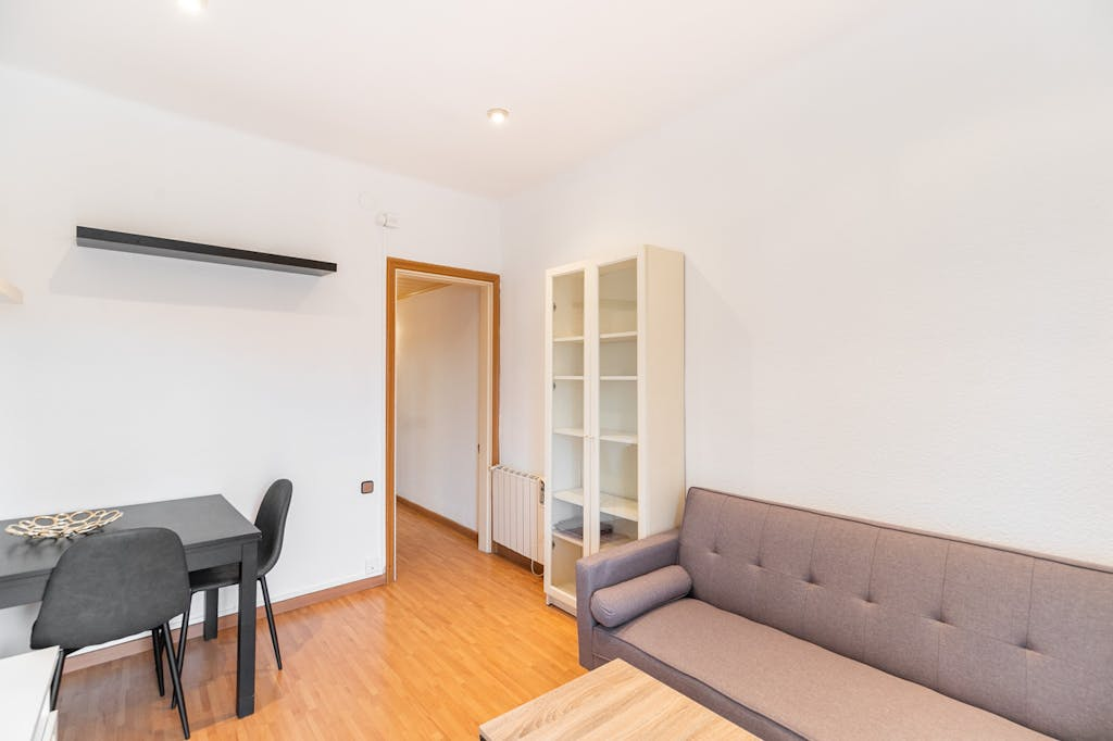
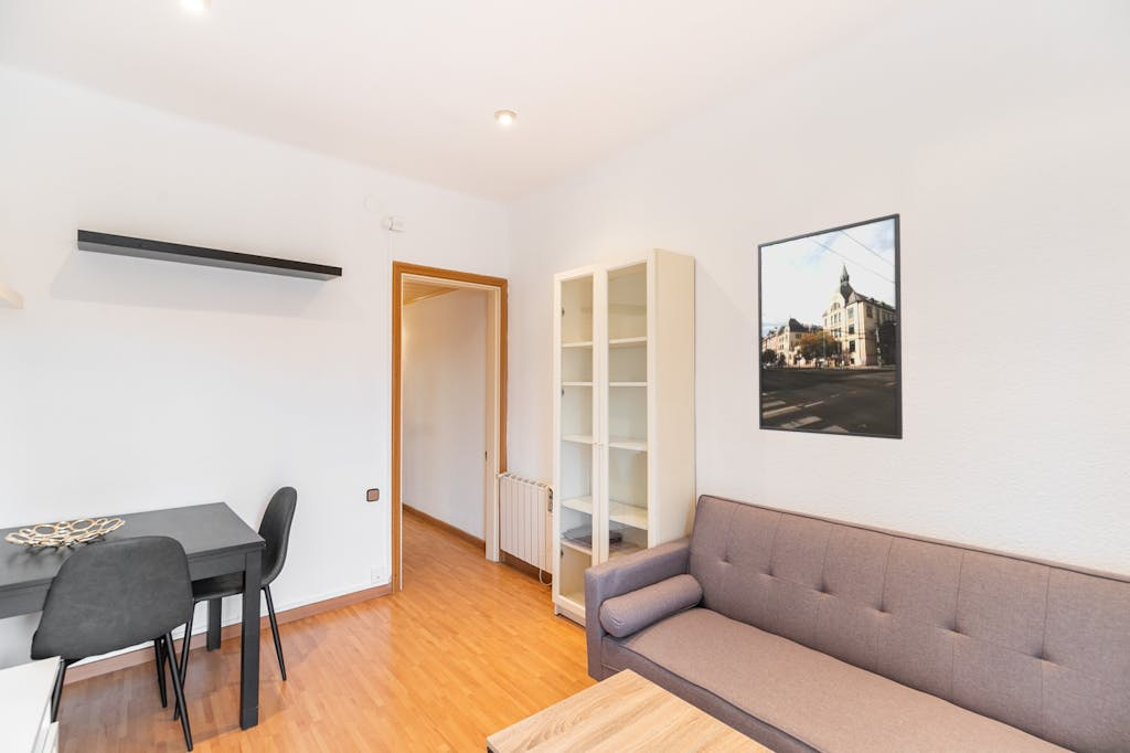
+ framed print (822, 331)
